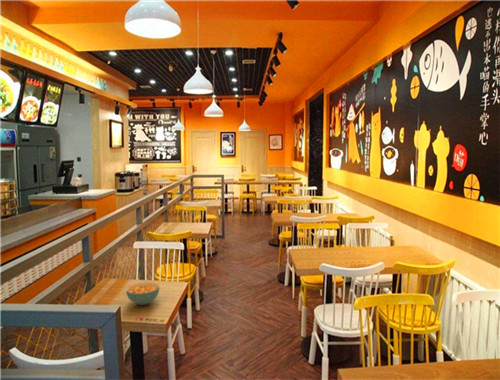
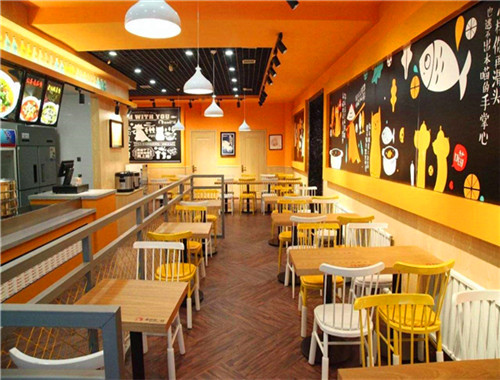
- cereal bowl (143, 295)
